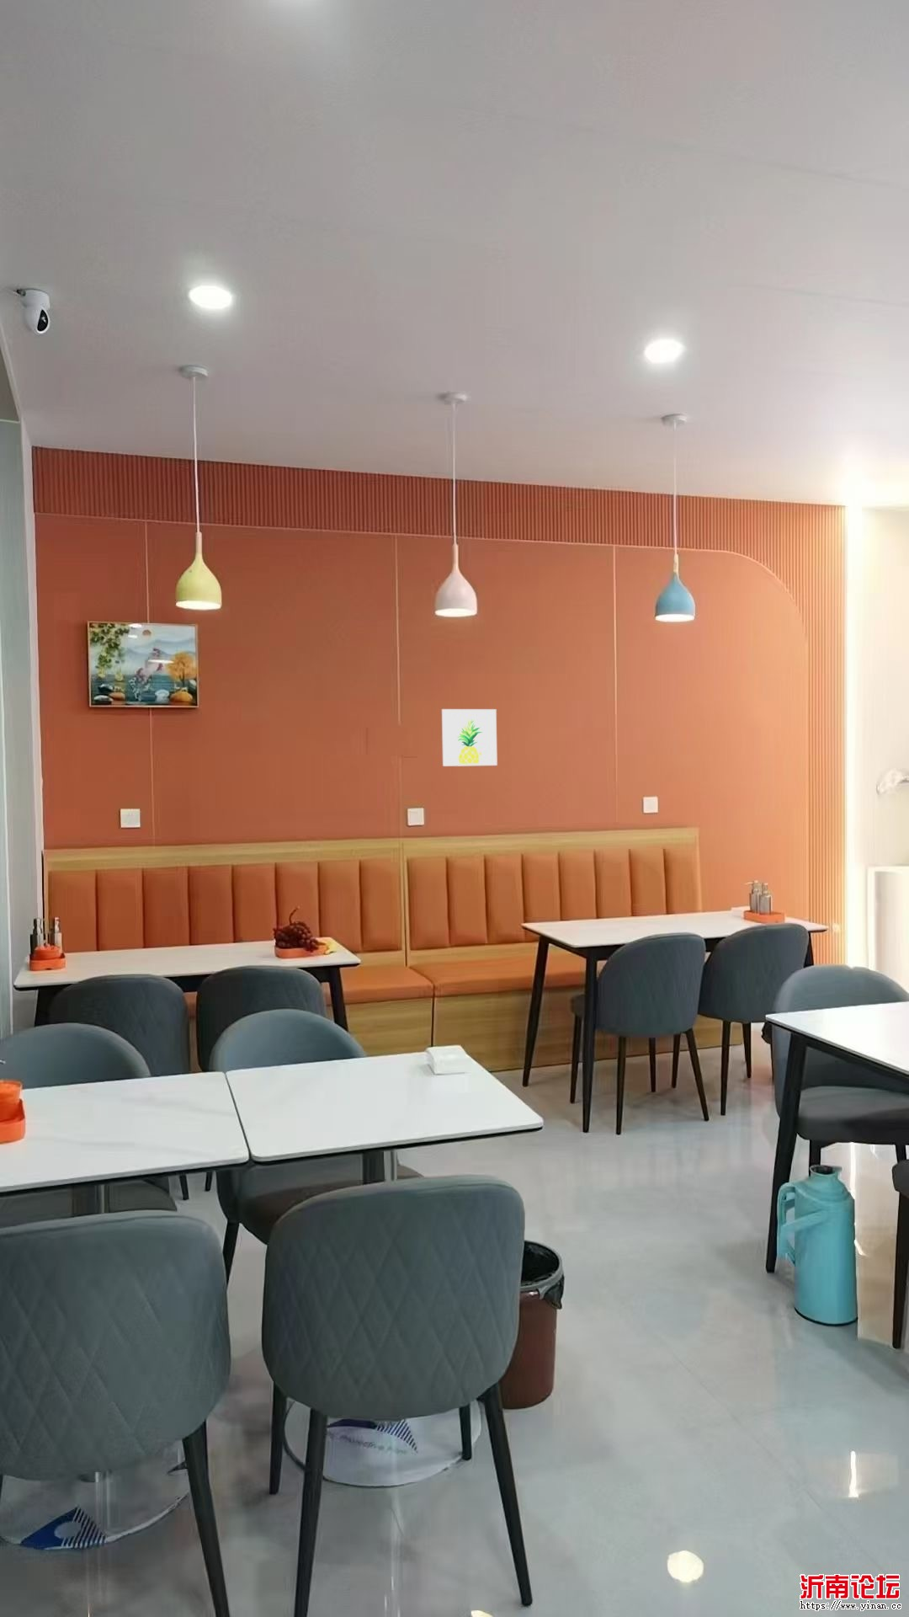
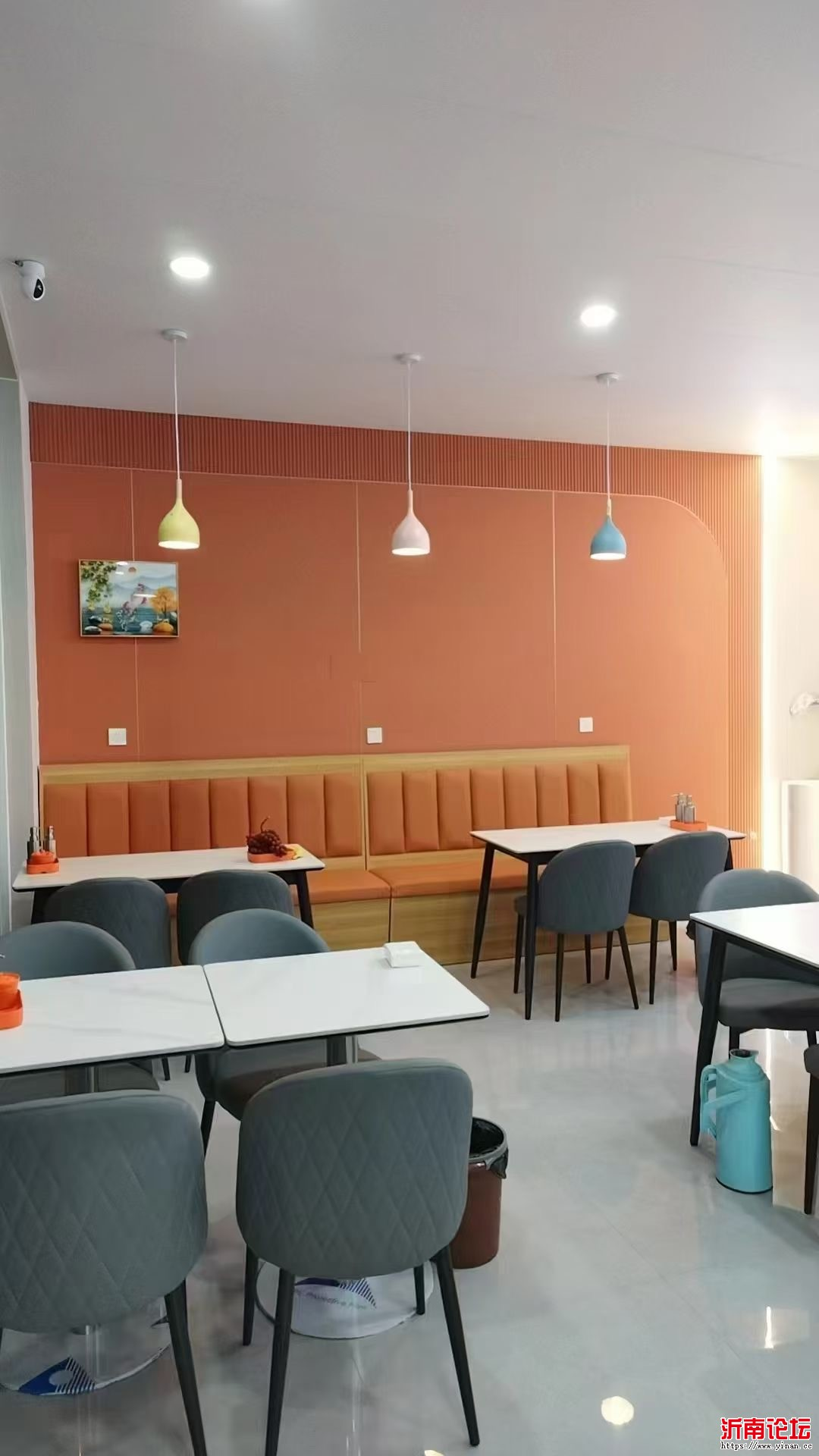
- wall art (468, 737)
